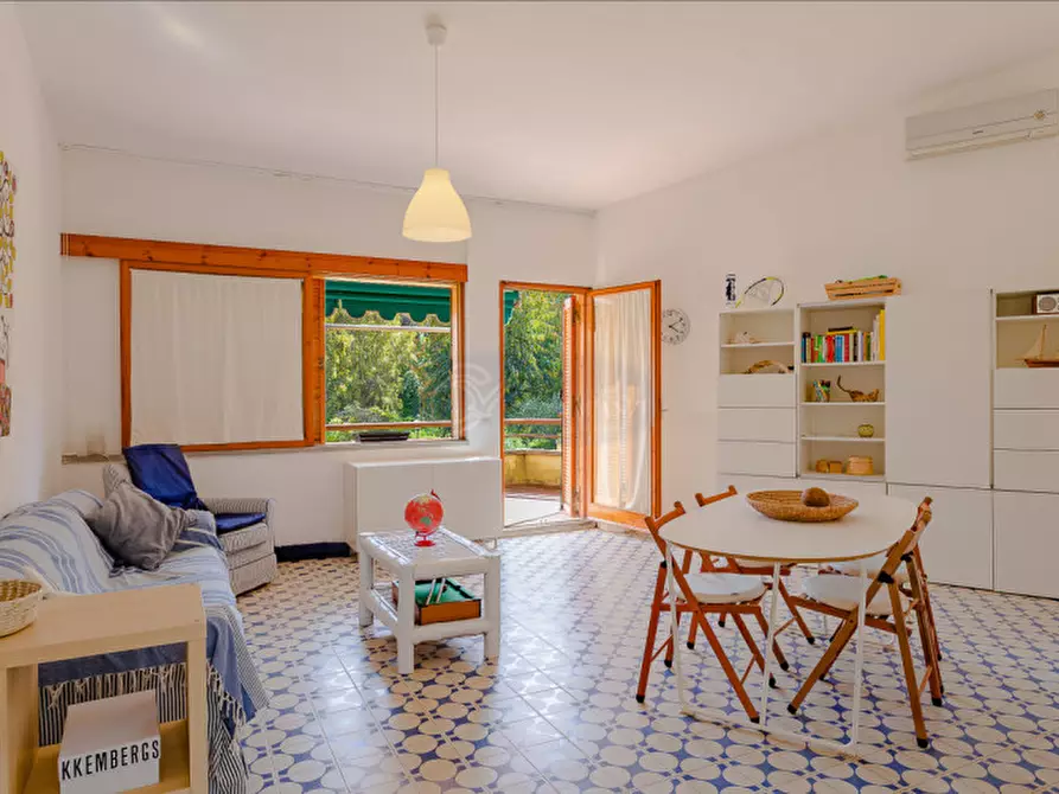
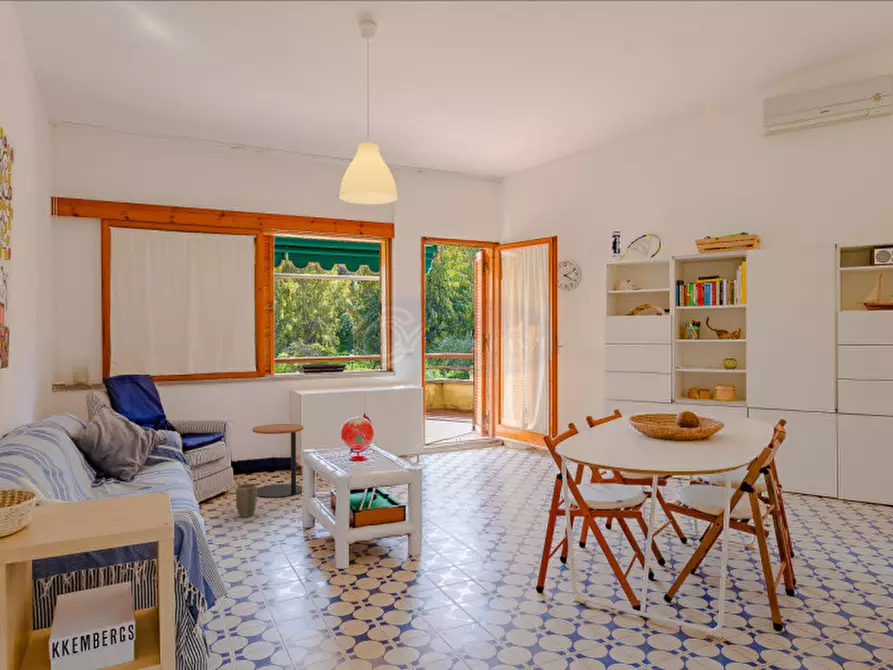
+ plant pot (246, 500)
+ side table (291, 459)
